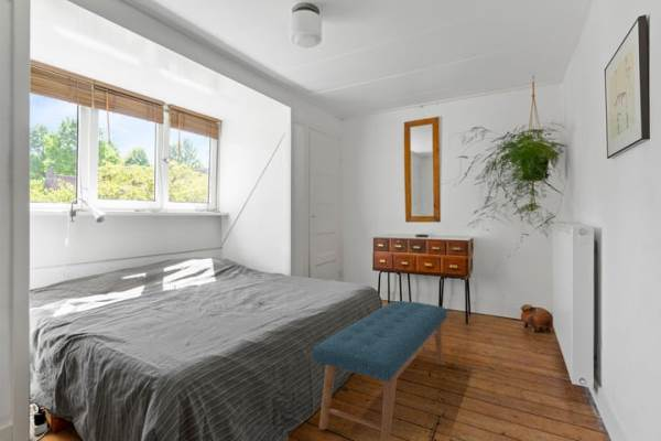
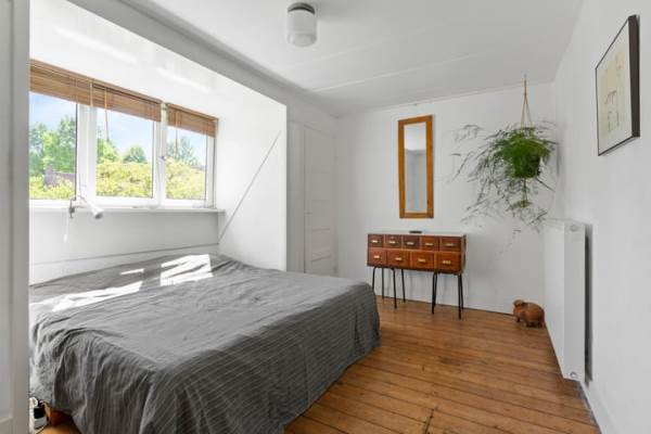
- bench (391, 354)
